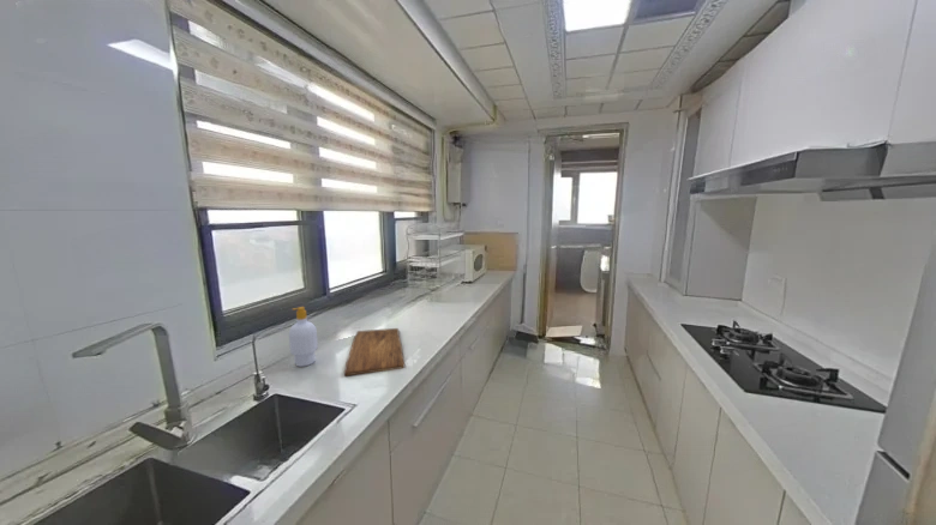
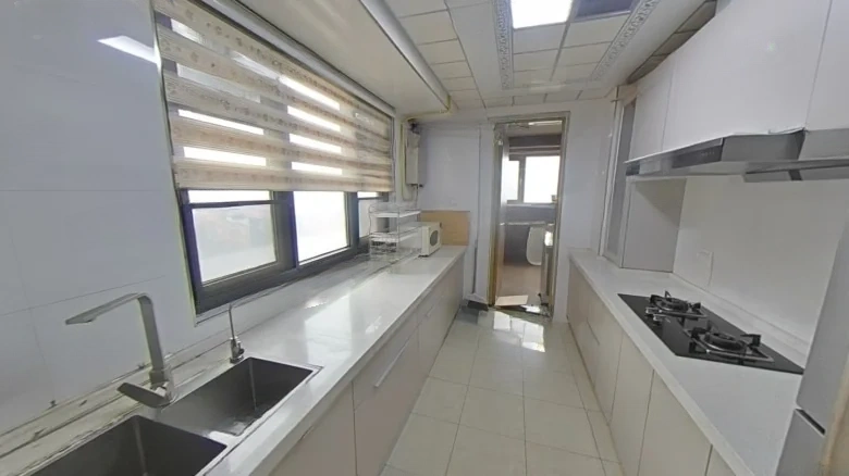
- soap bottle (302, 336)
- cutting board (376, 348)
